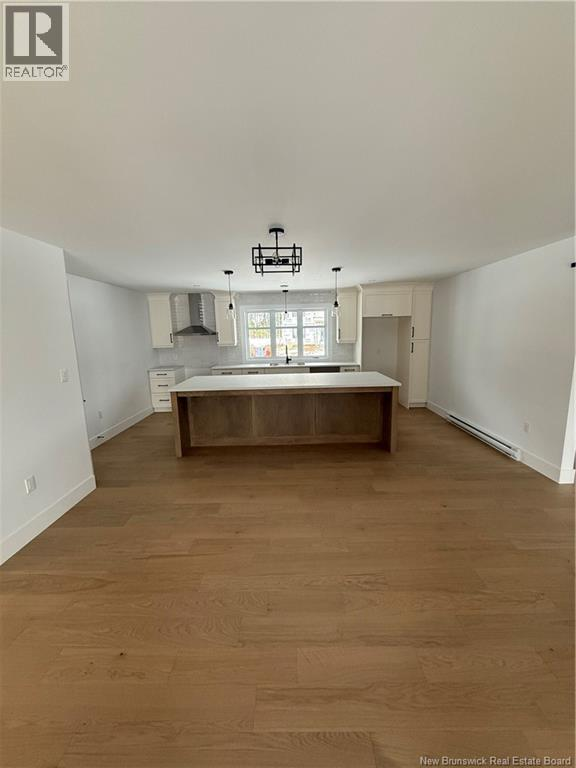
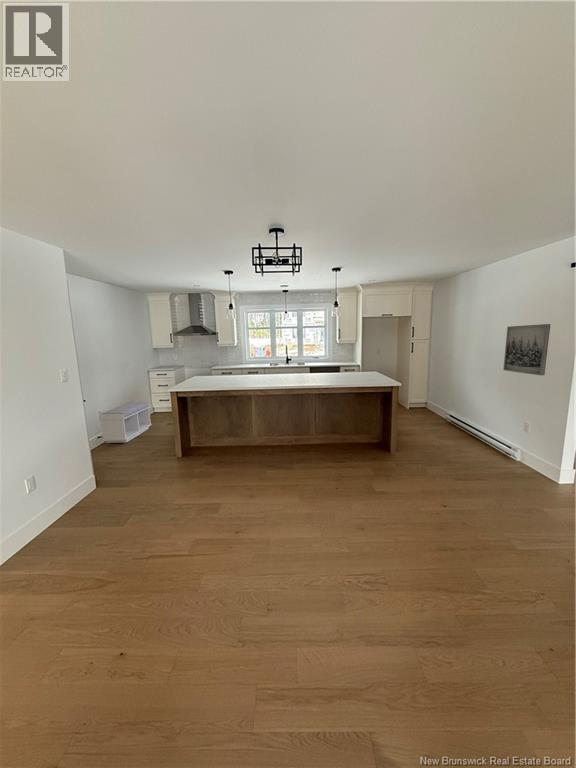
+ bench (128, 420)
+ wall art (524, 349)
